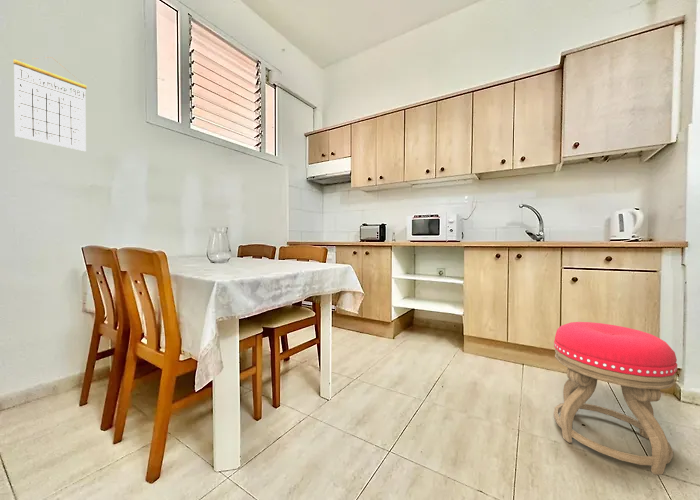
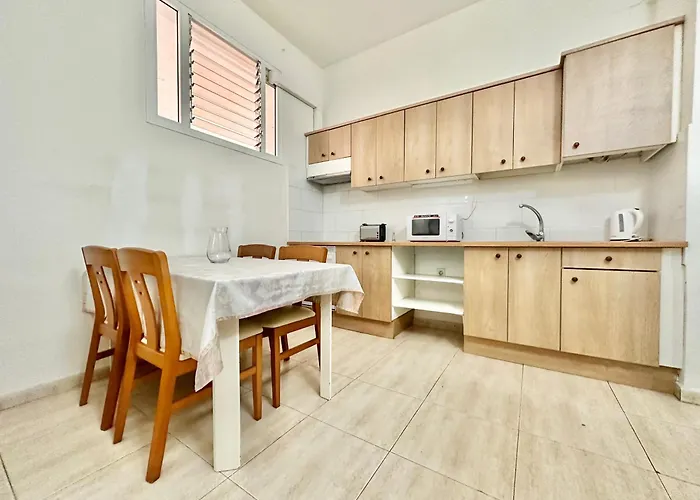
- stool (609, 382)
- calendar (52, 100)
